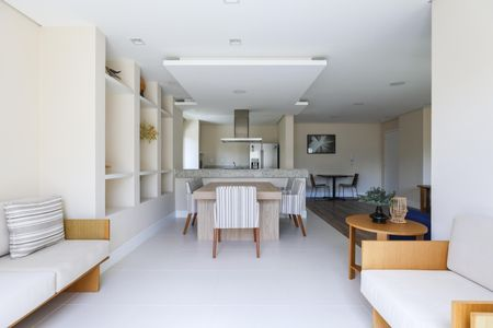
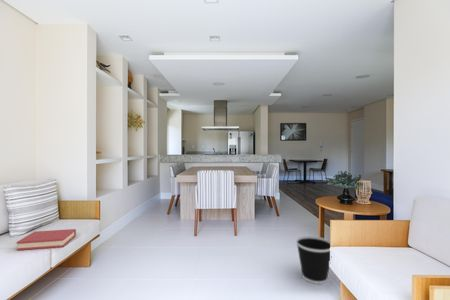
+ hardback book (48, 238)
+ wastebasket (314, 260)
